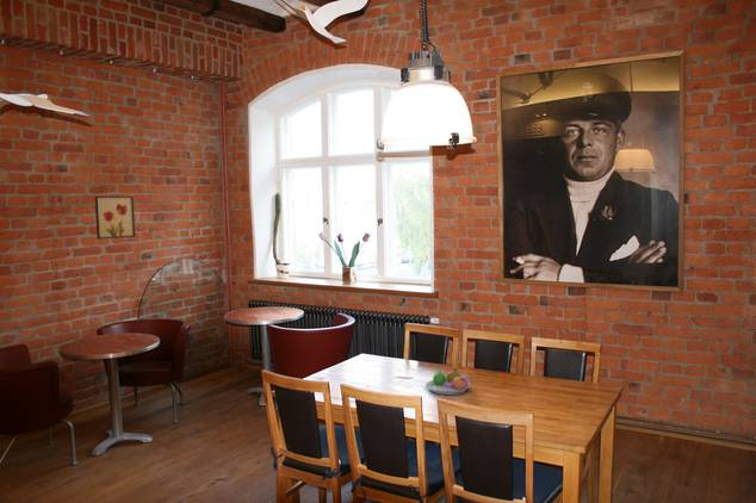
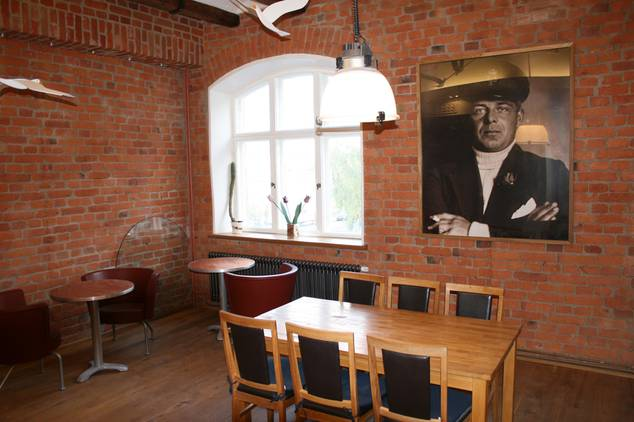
- fruit bowl (447, 379)
- wall art (114, 217)
